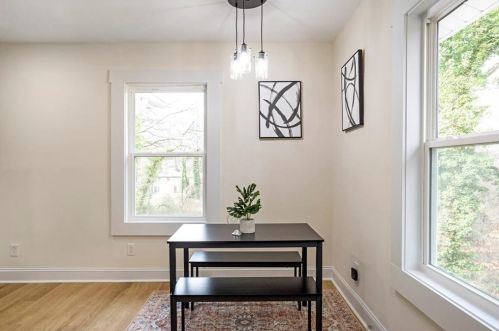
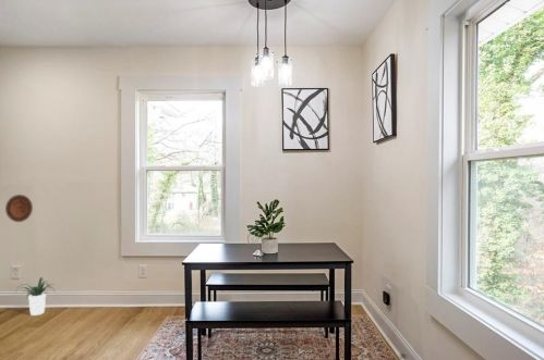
+ potted plant (37, 297)
+ decorative plate (19, 208)
